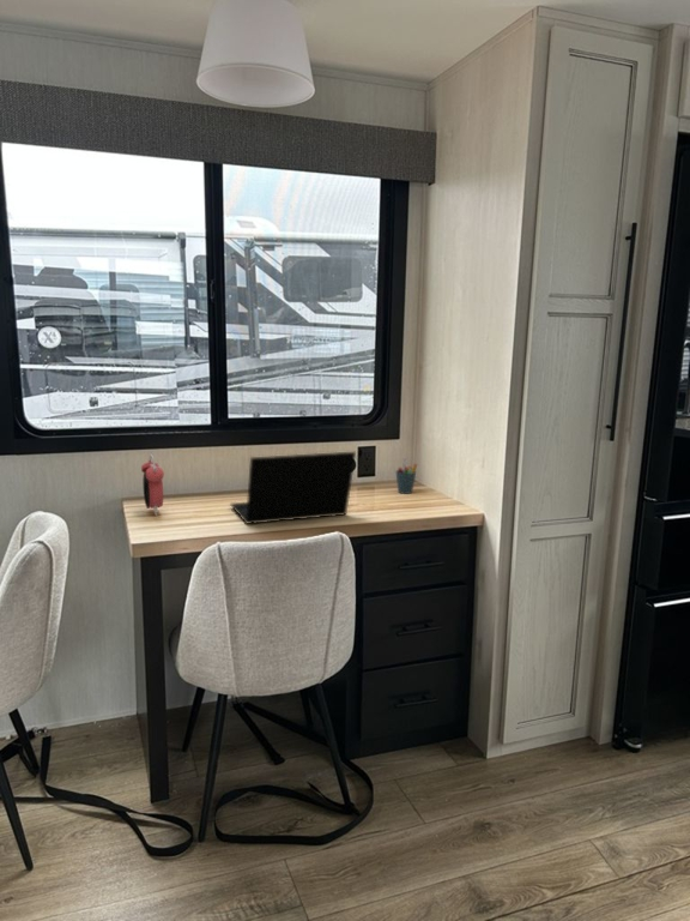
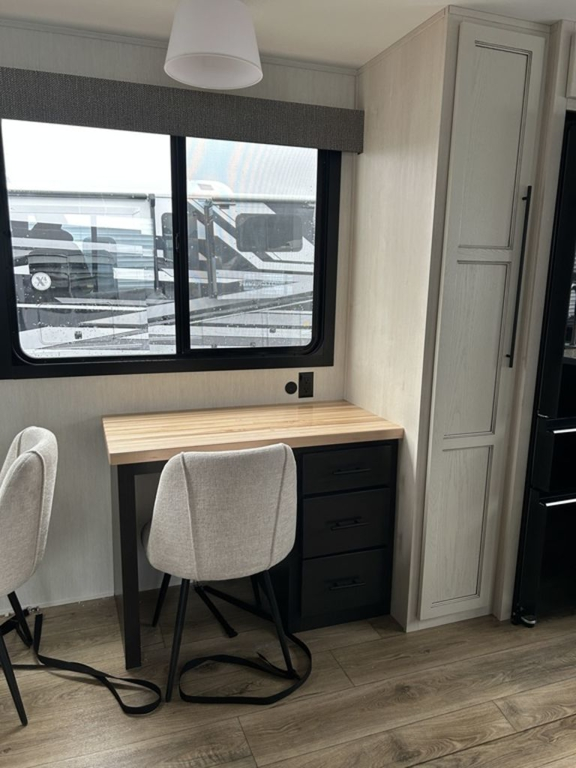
- alarm clock (152, 483)
- laptop (290, 480)
- pen holder (406, 476)
